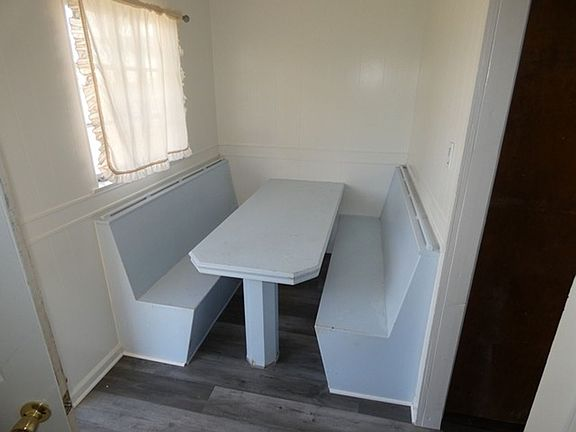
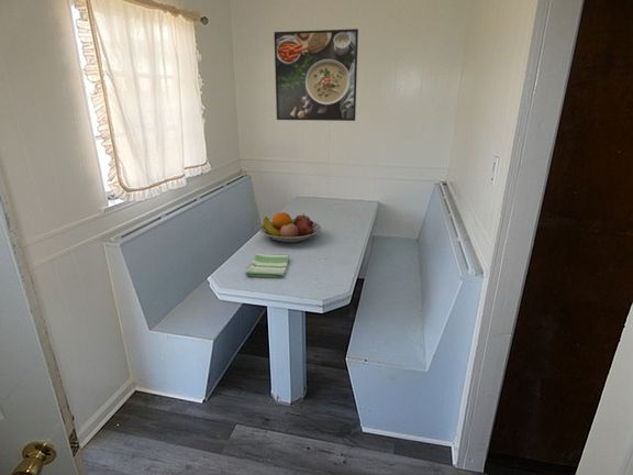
+ dish towel (268, 264)
+ fruit bowl (290, 224)
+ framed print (314, 77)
